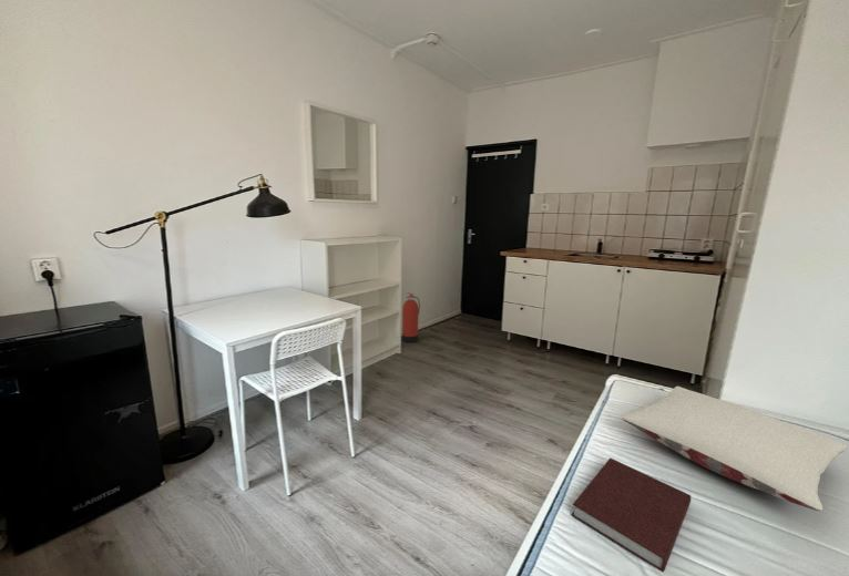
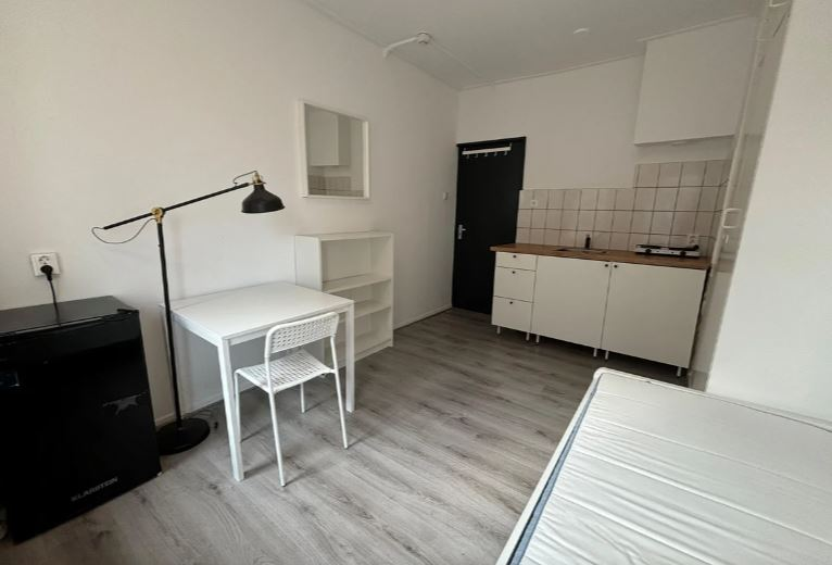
- pillow (729, 431)
- notebook (632, 505)
- fire extinguisher (412, 315)
